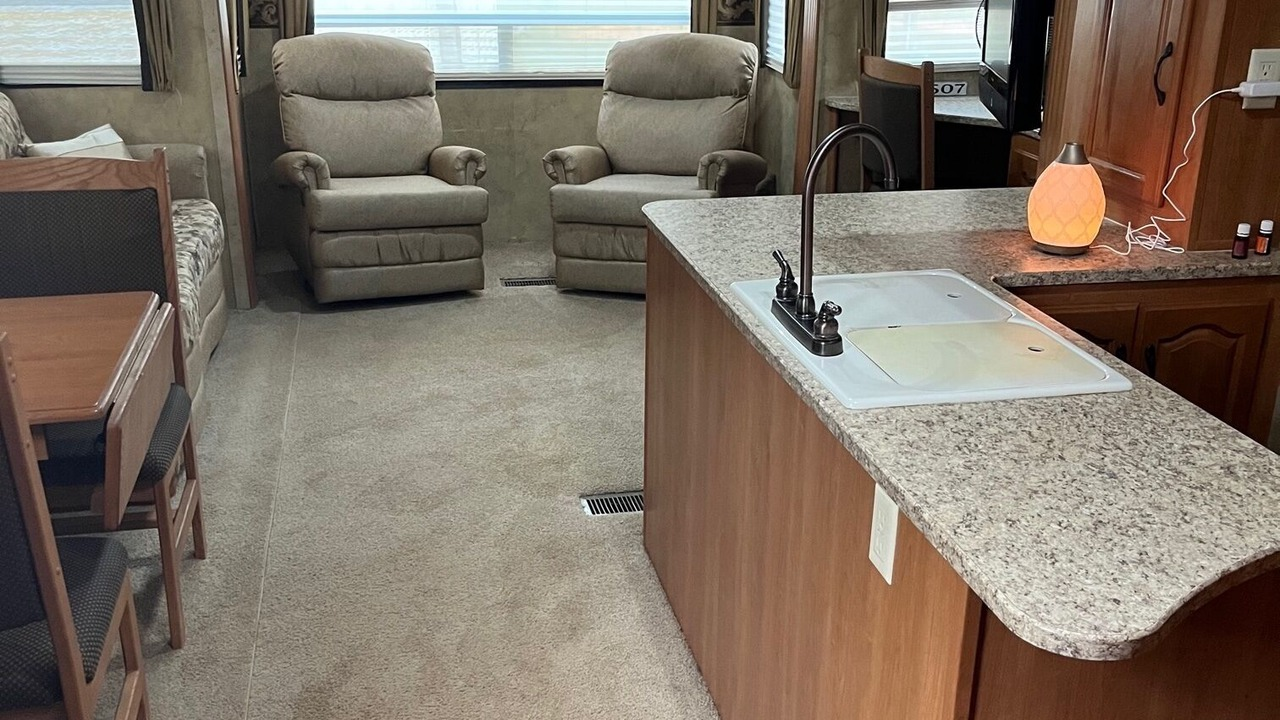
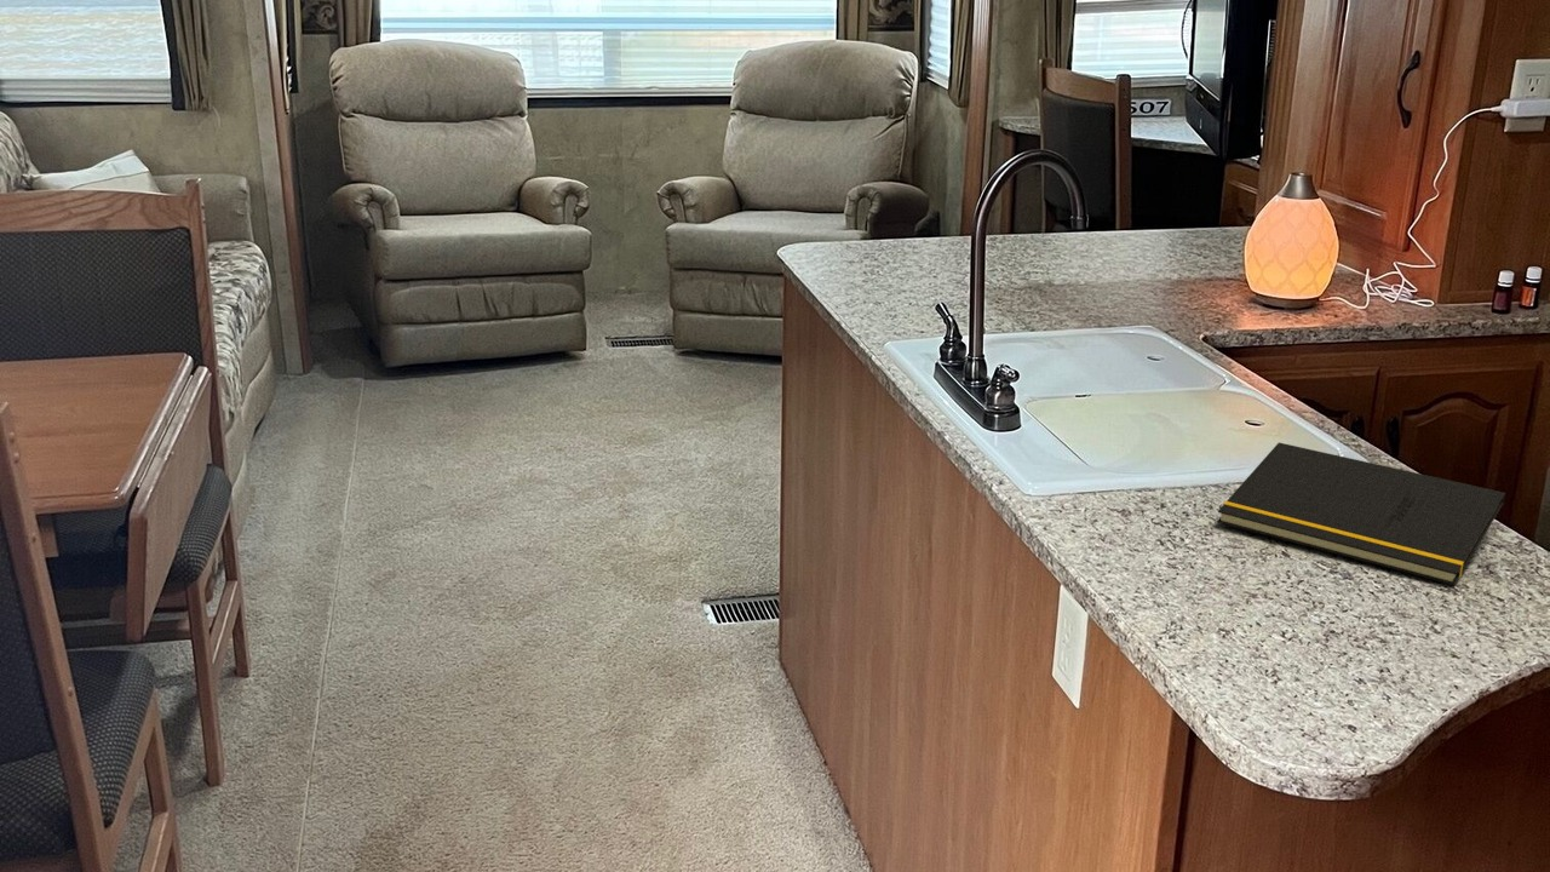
+ notepad (1359, 507)
